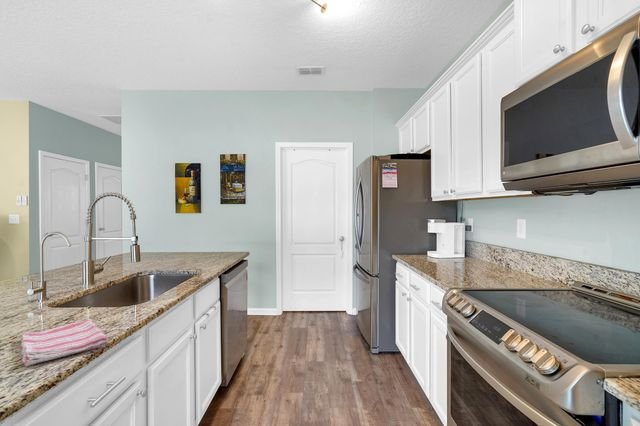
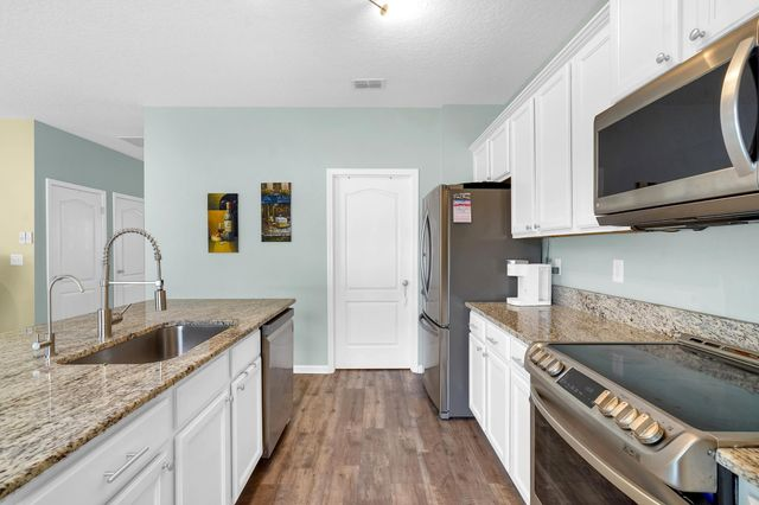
- dish towel (63, 337)
